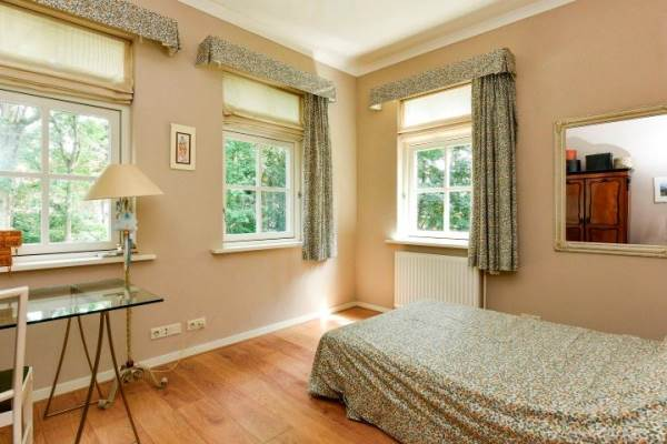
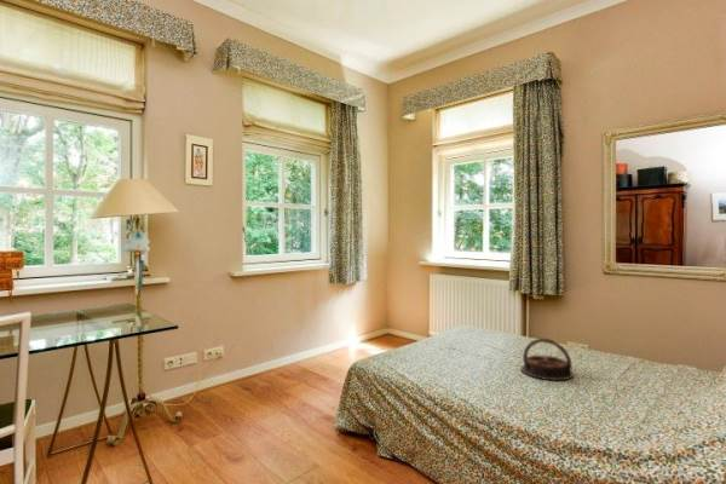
+ serving tray (546, 356)
